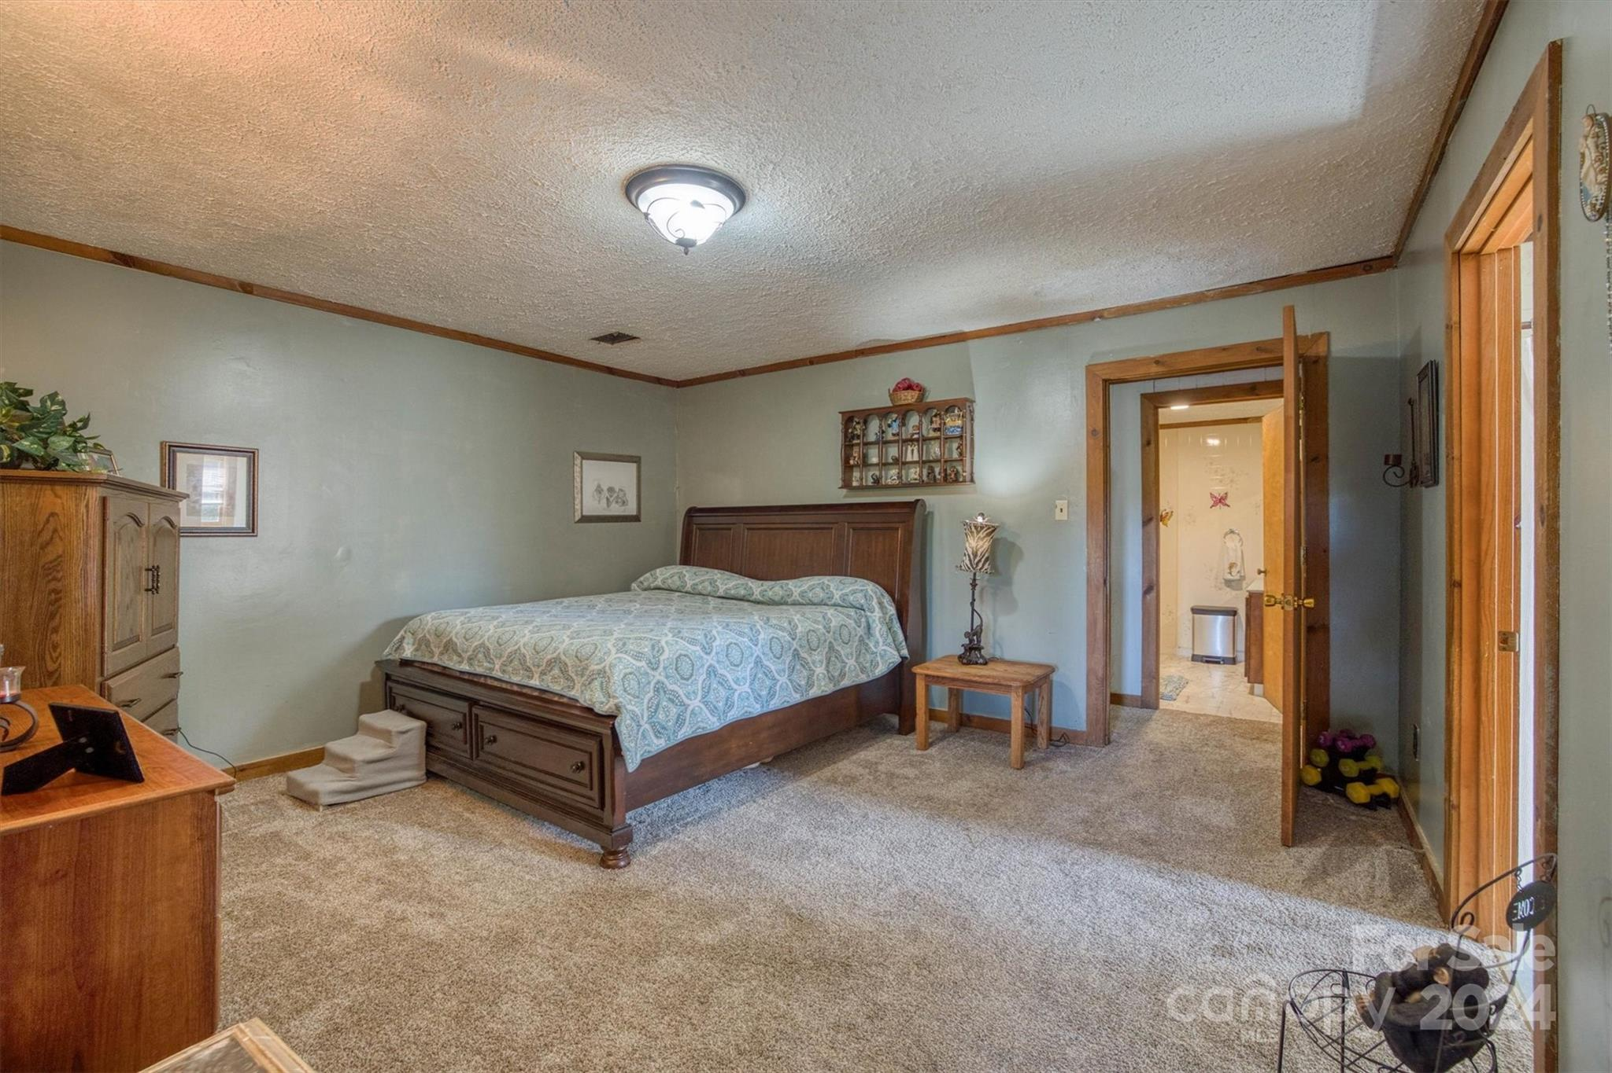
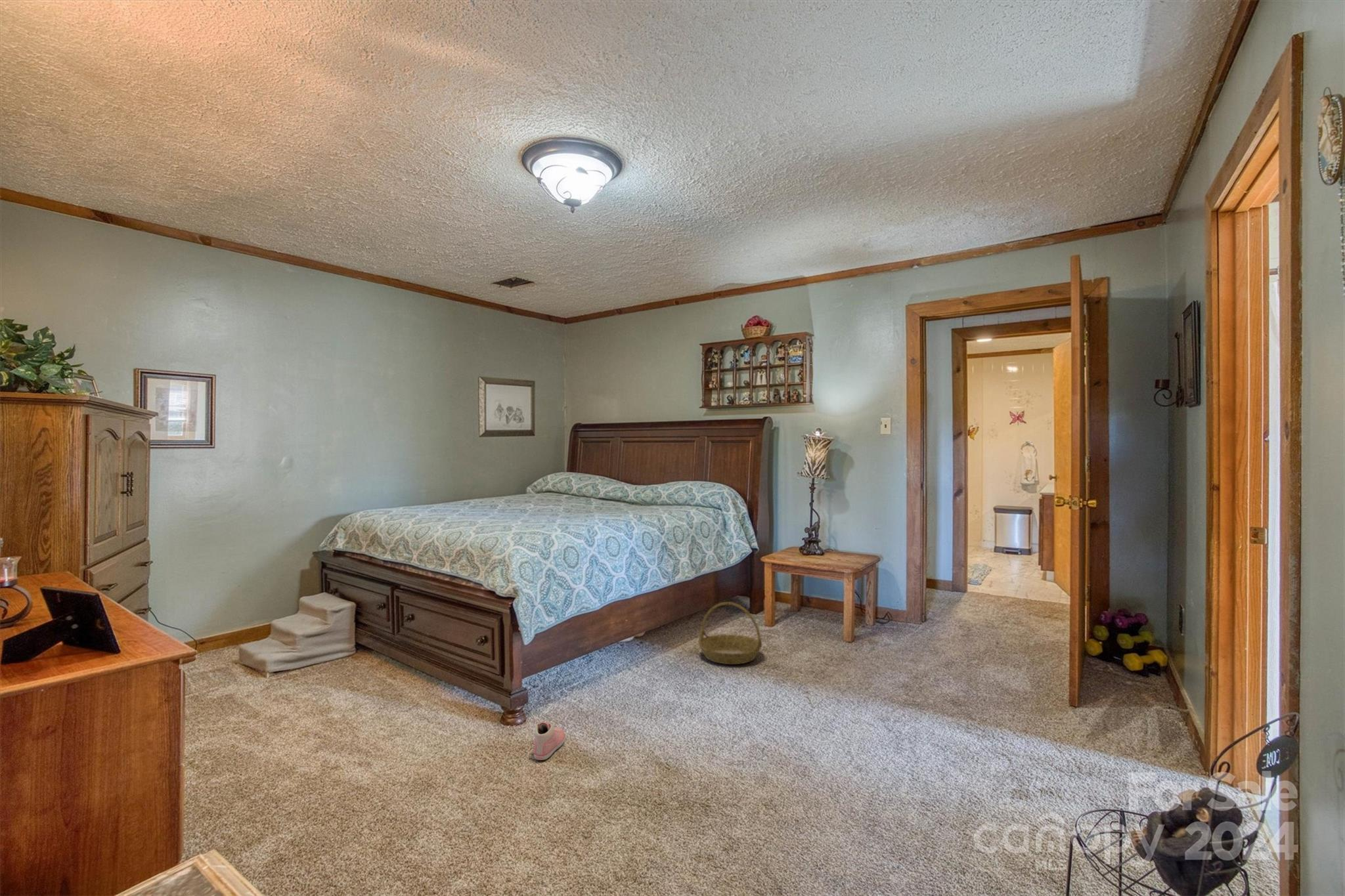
+ basket (728, 634)
+ sneaker (550, 733)
